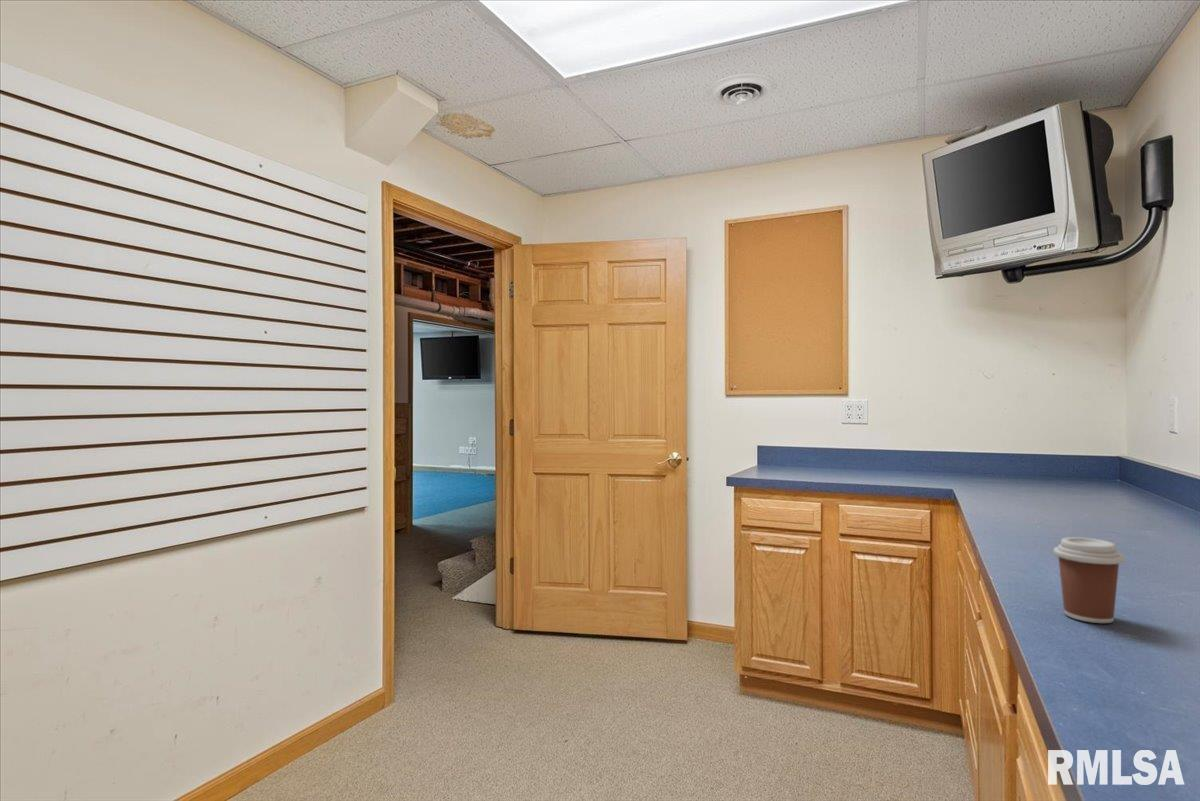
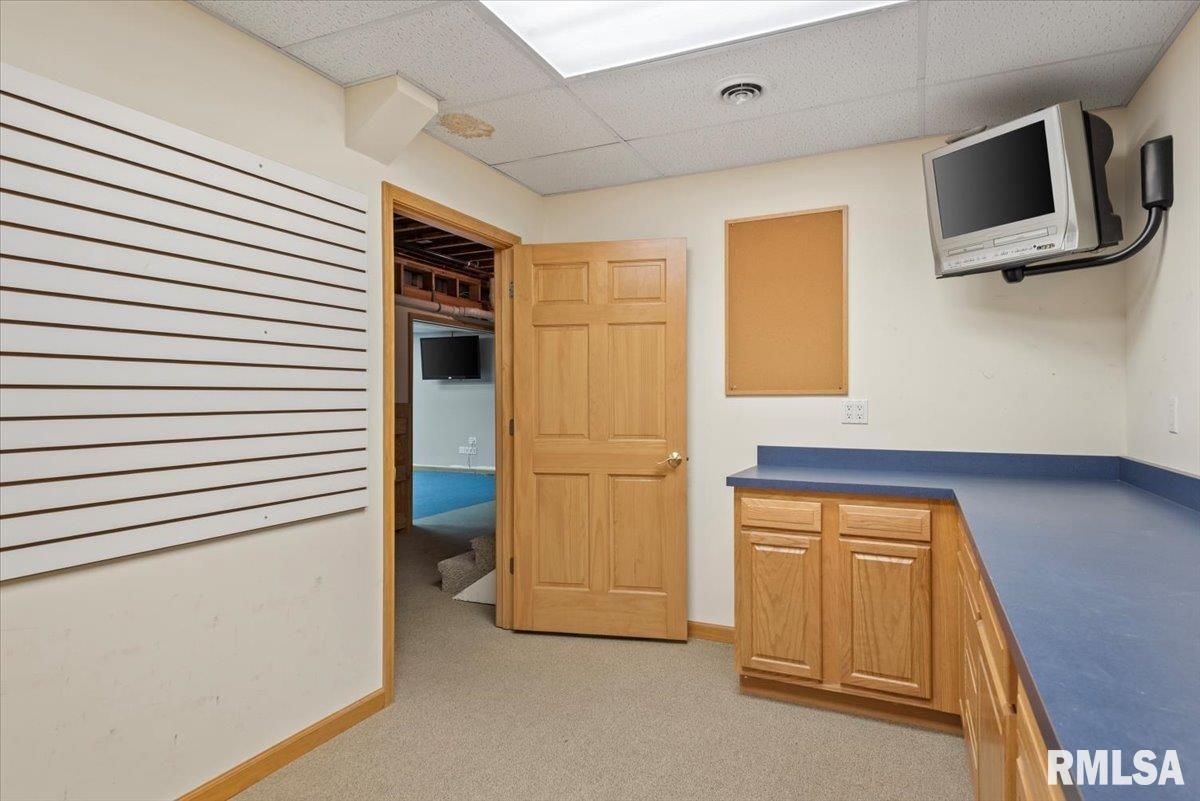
- coffee cup (1088, 579)
